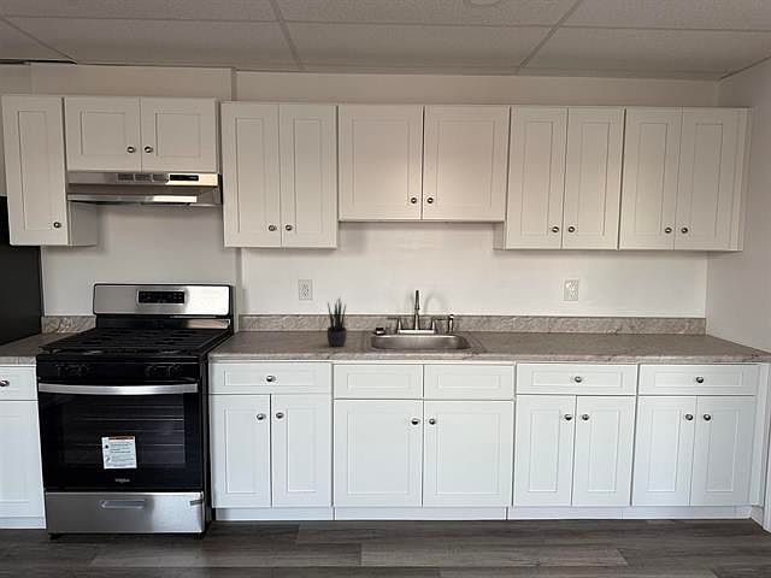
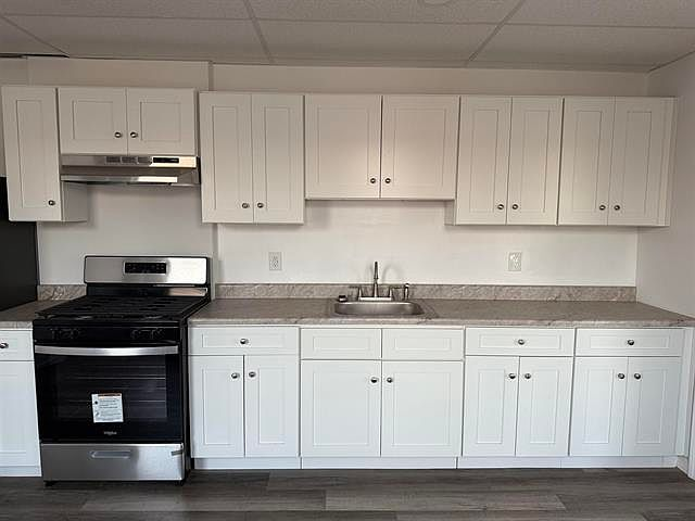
- potted plant (336, 322)
